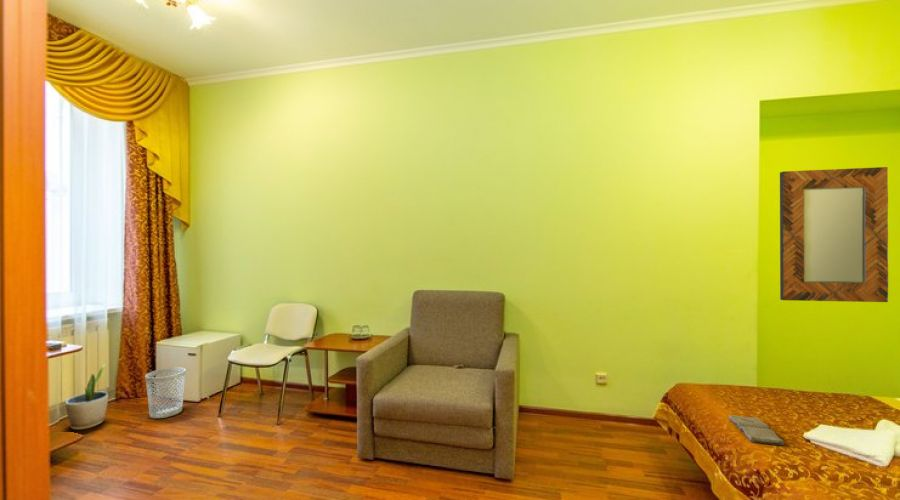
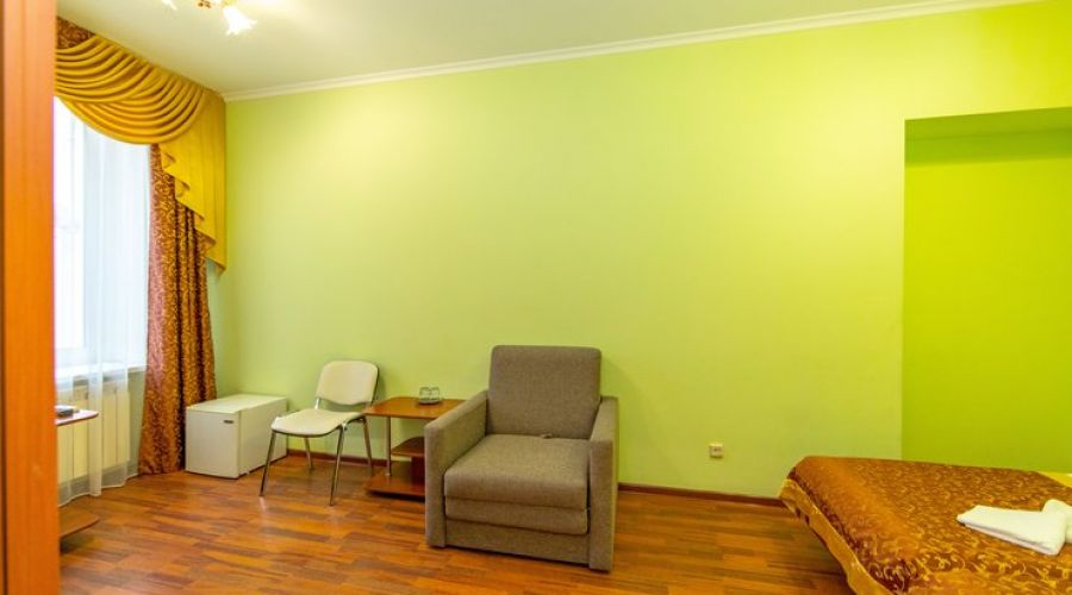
- home mirror (832, 235)
- diary (754, 428)
- wastebasket (165, 392)
- potted plant (87, 396)
